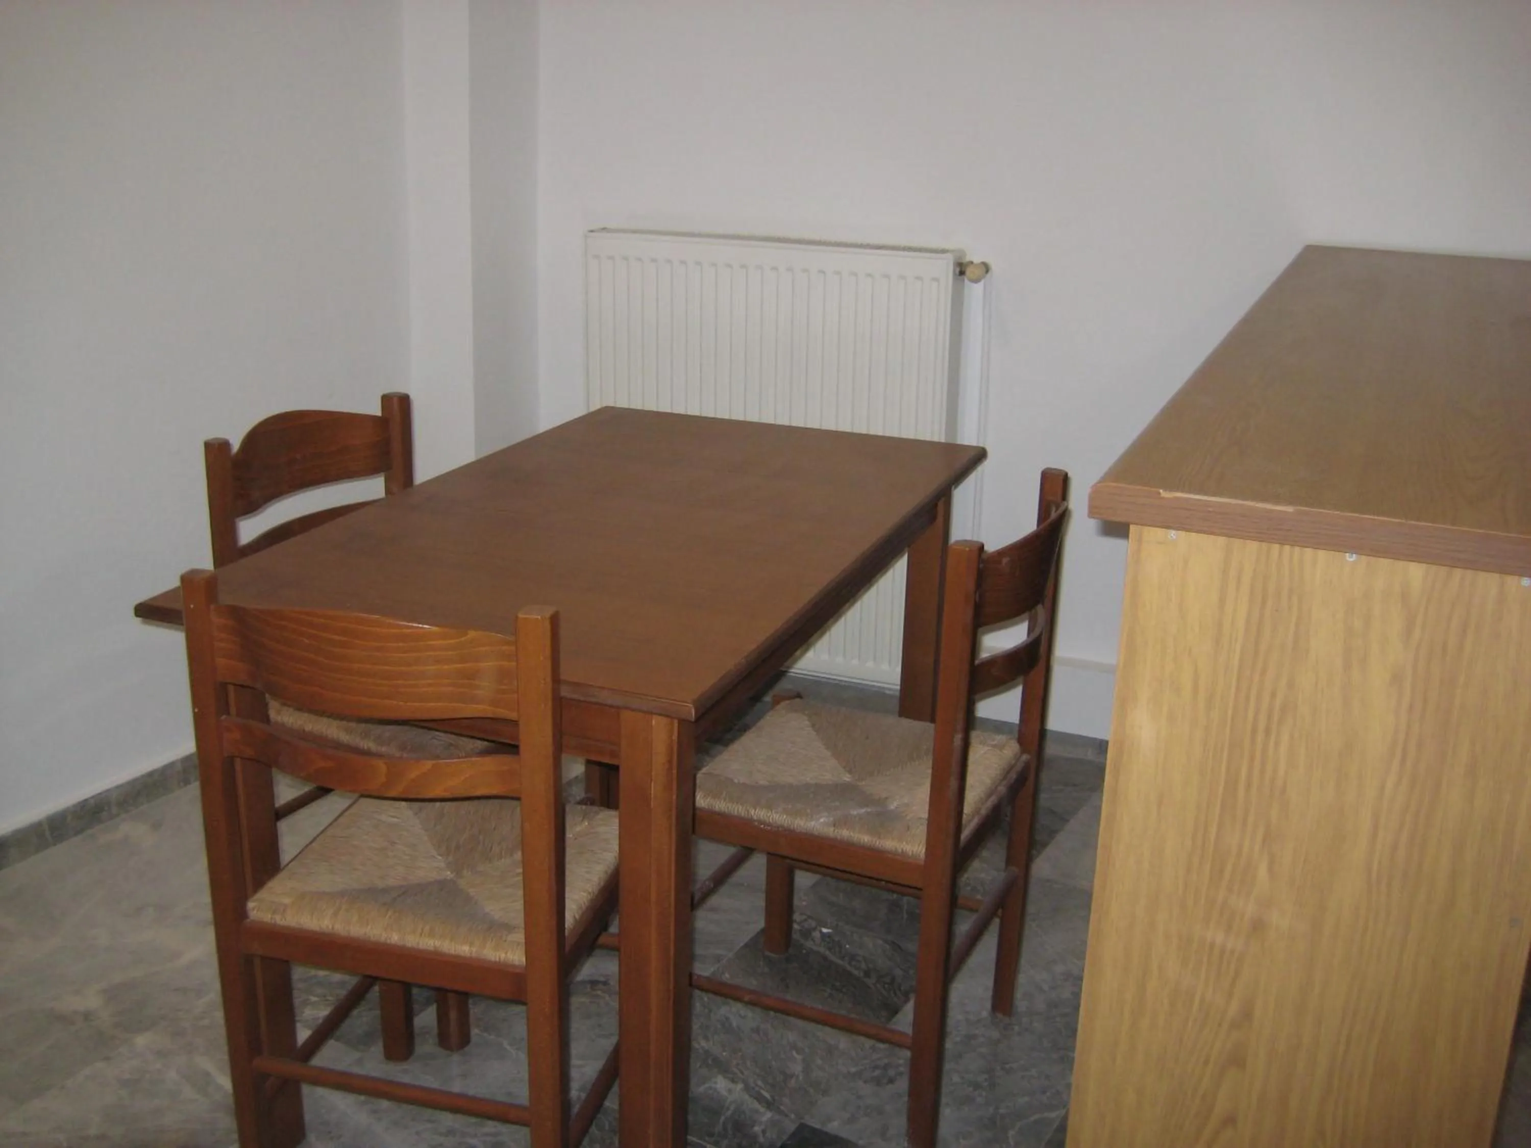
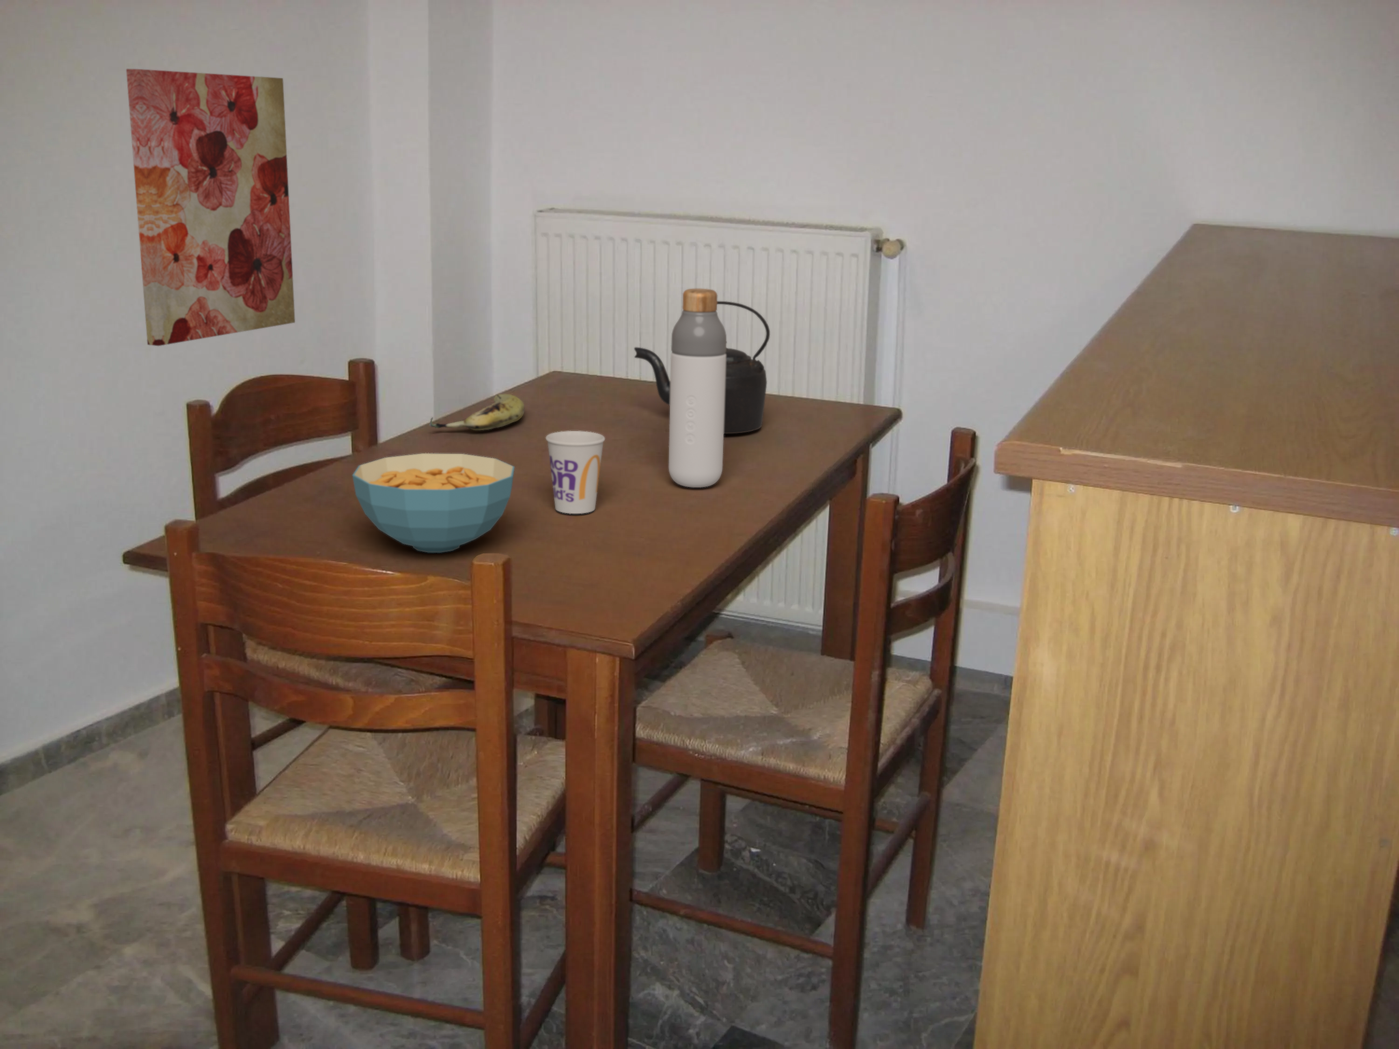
+ bottle (697, 388)
+ fruit (489, 411)
+ wall art (218, 206)
+ kettle (726, 365)
+ cup (575, 473)
+ cereal bowl (435, 508)
